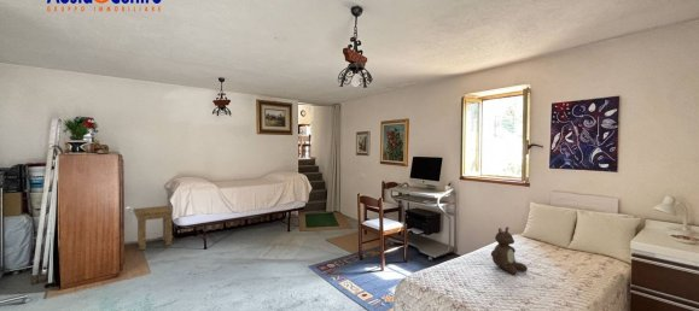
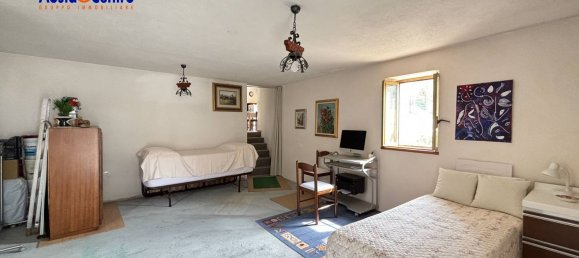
- teddy bear (508, 248)
- side table (155, 218)
